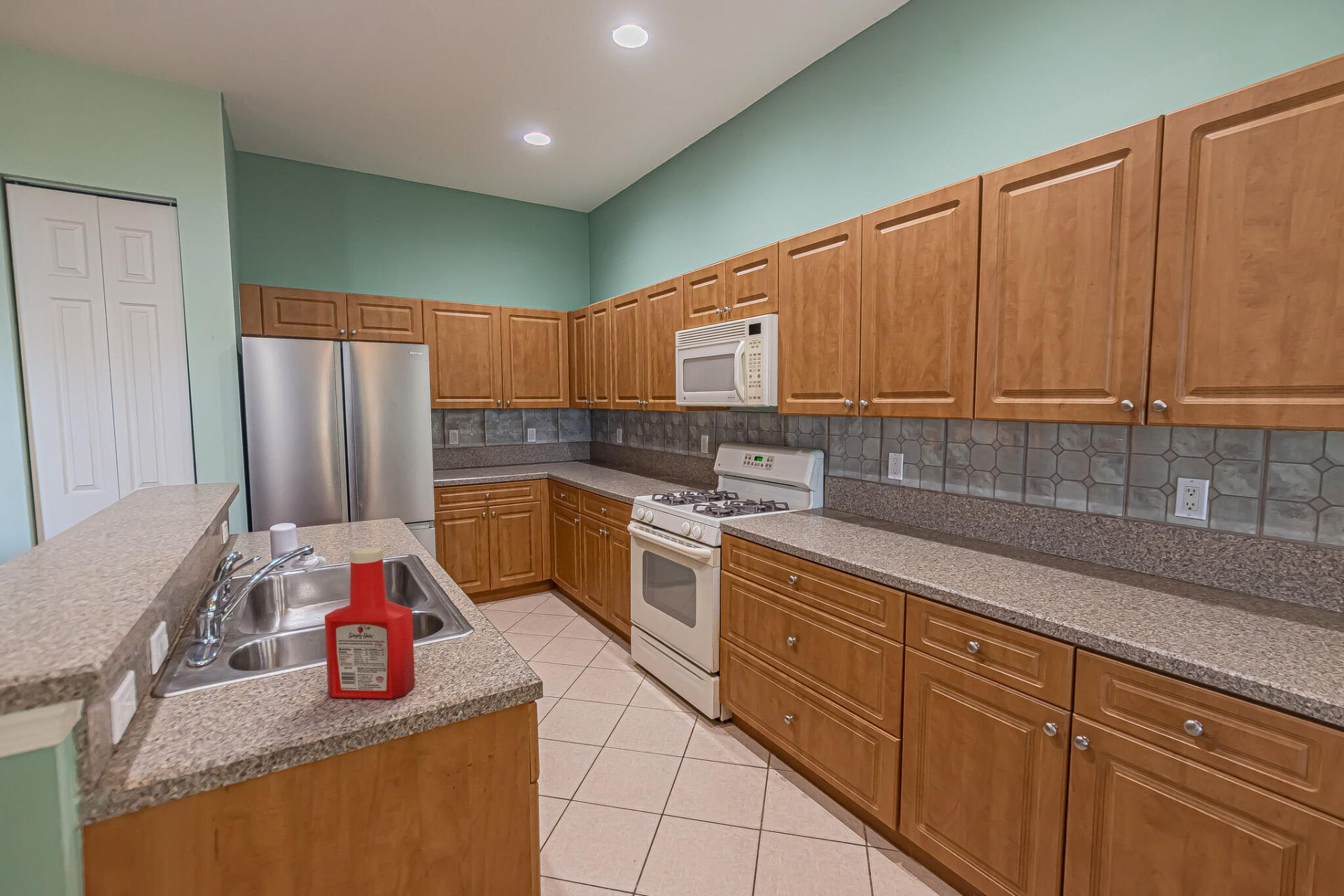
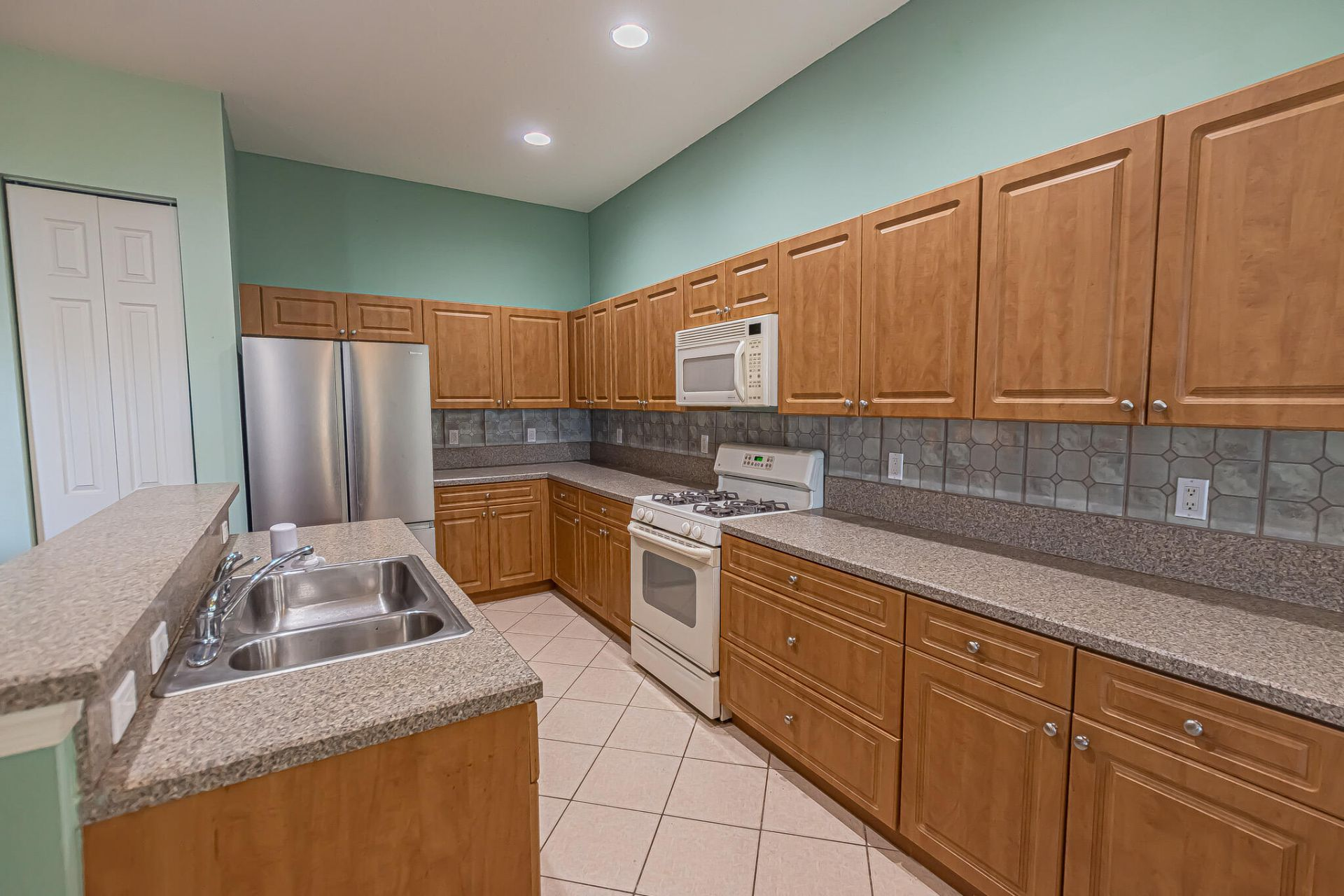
- soap bottle (369, 620)
